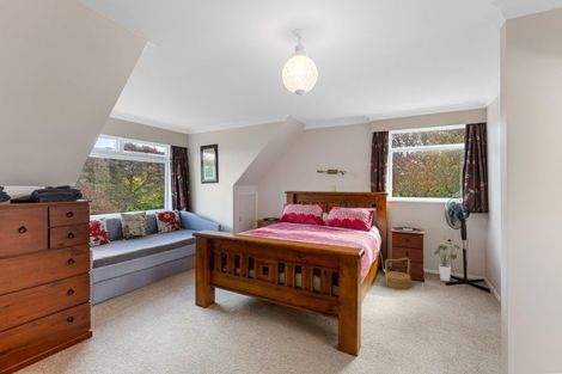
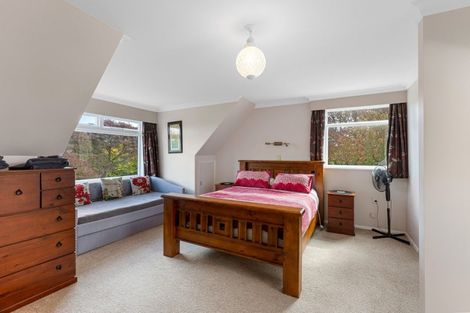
- basket (397, 271)
- house plant (446, 262)
